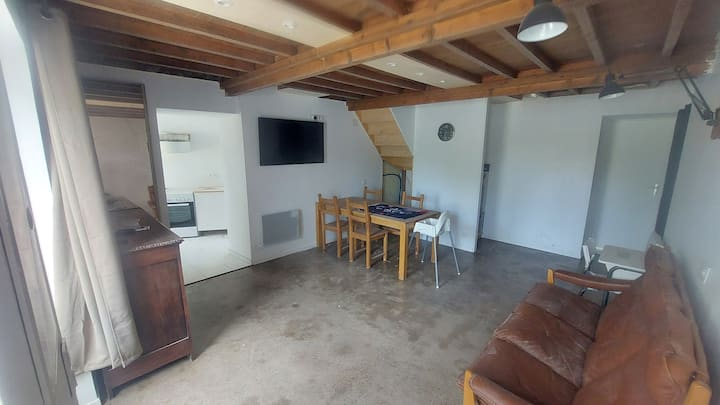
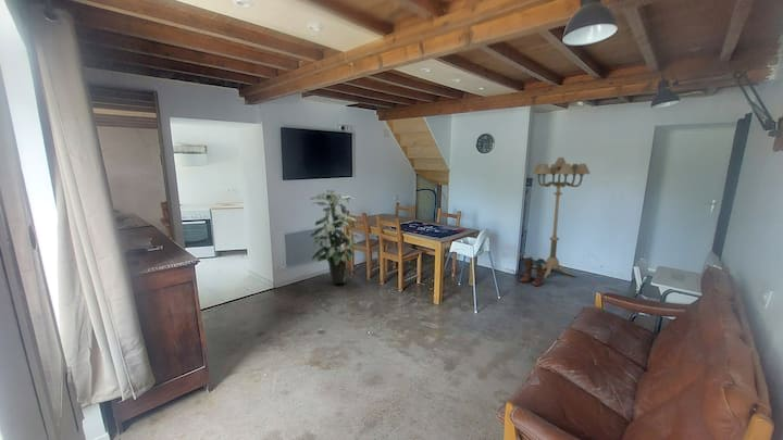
+ boots (536, 269)
+ indoor plant (333, 236)
+ floor lamp (556, 216)
